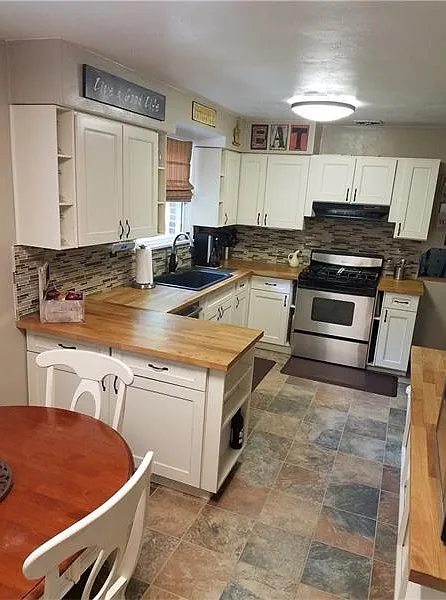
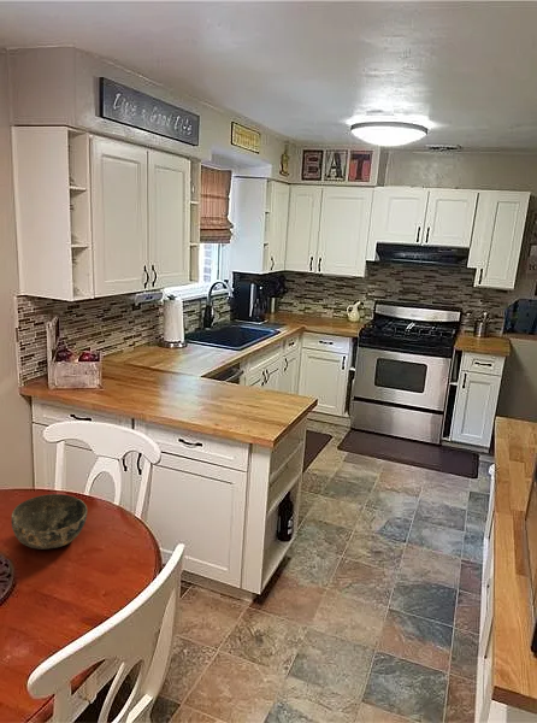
+ bowl (51, 524)
